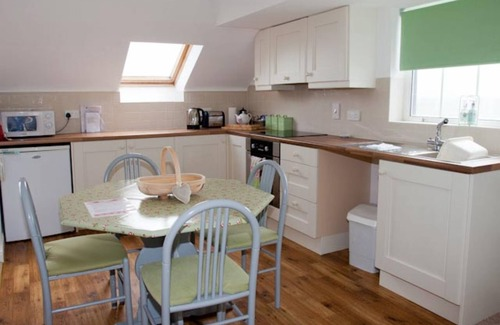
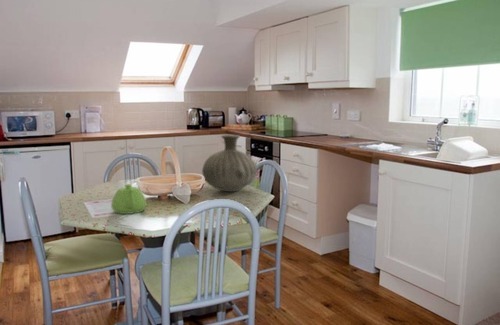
+ vase (229, 162)
+ teapot (129, 197)
